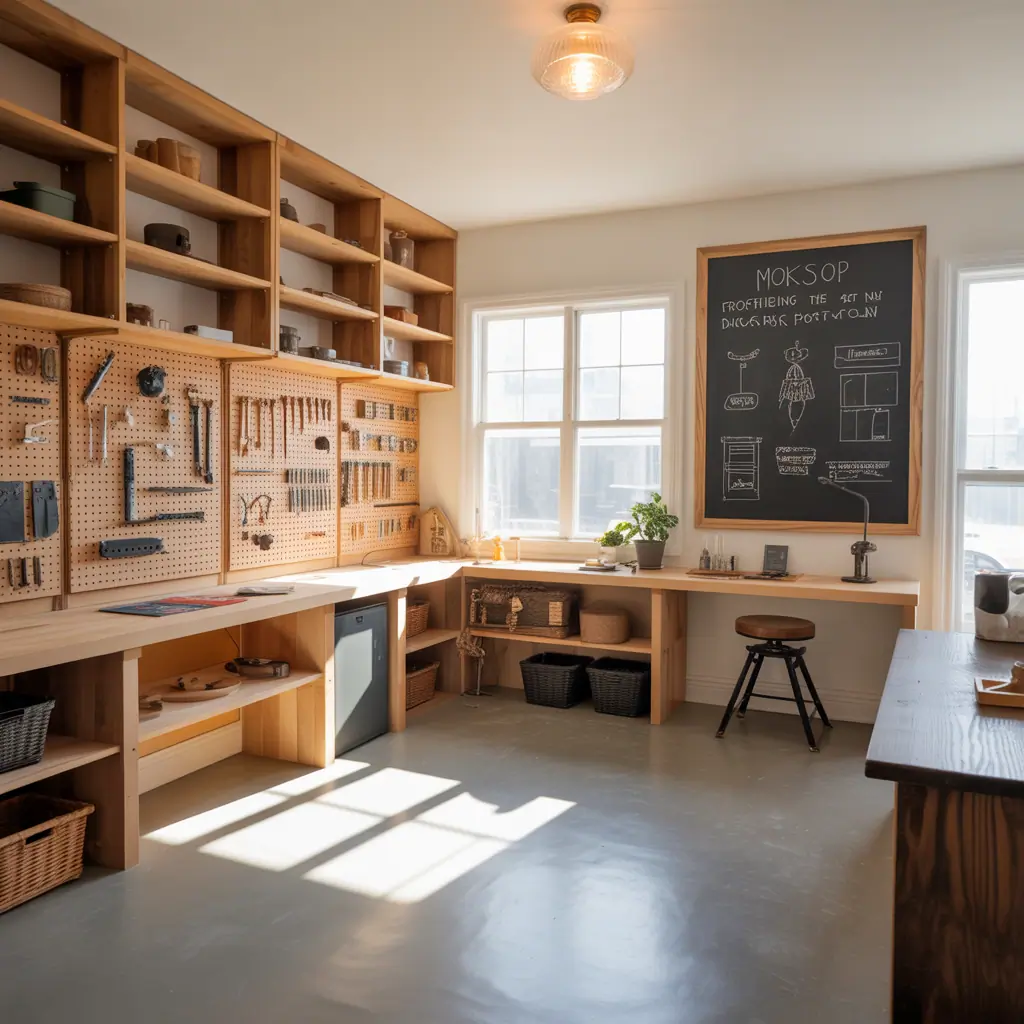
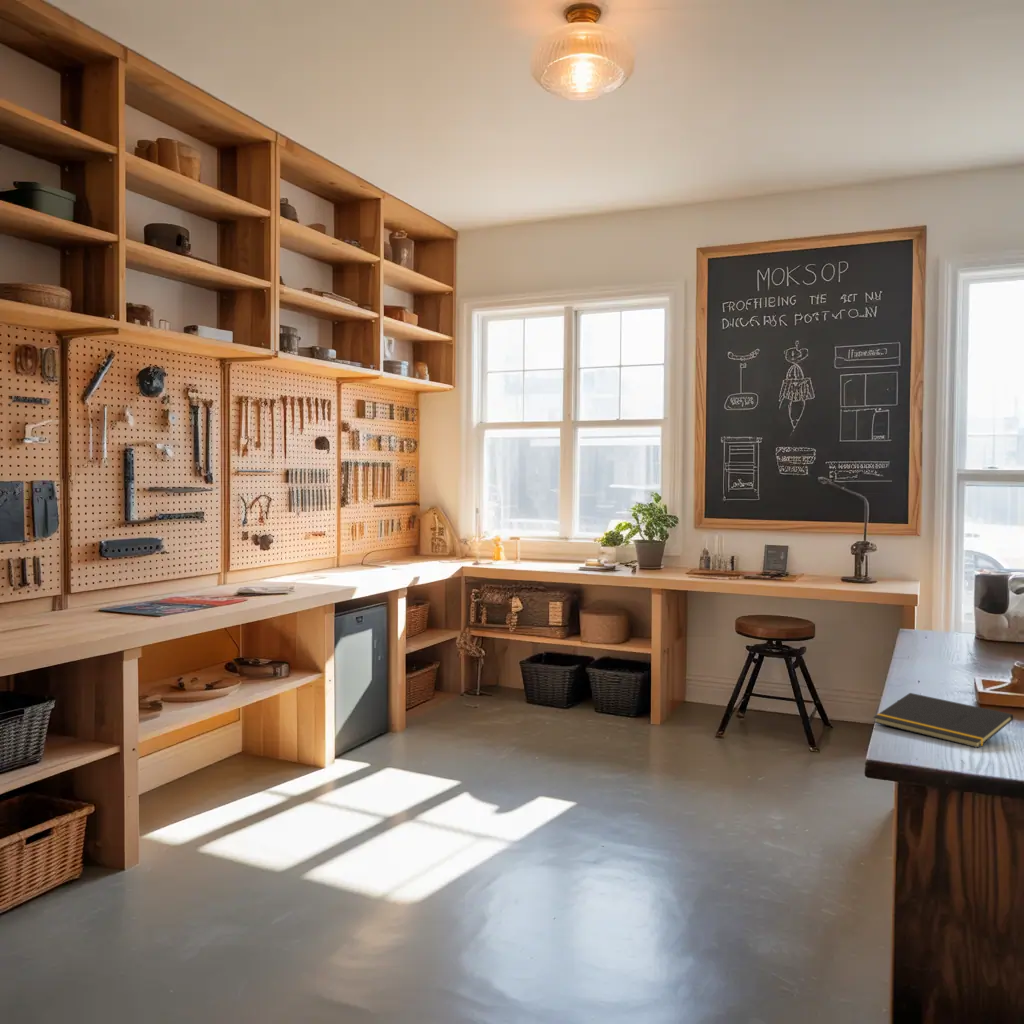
+ notepad (941, 718)
